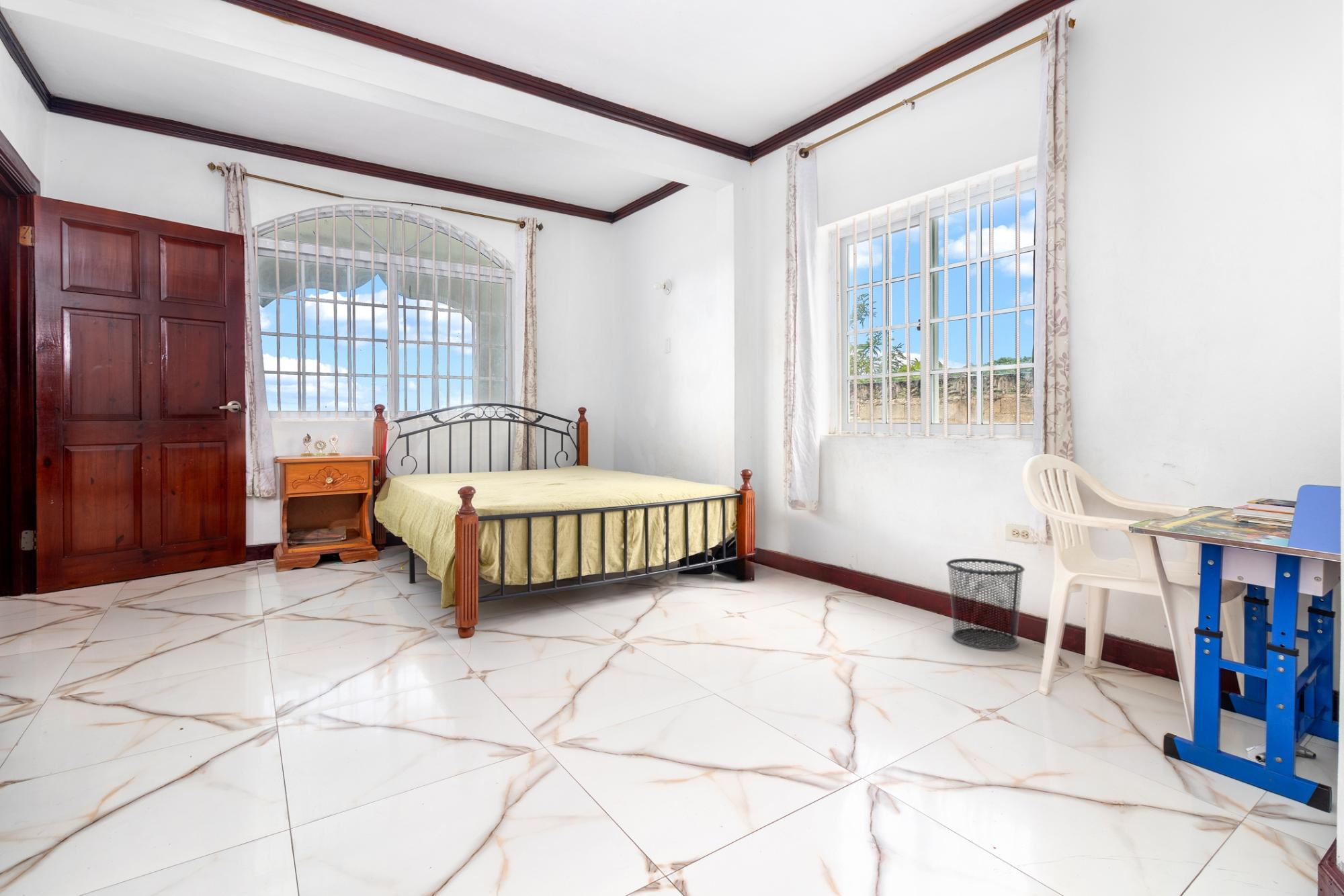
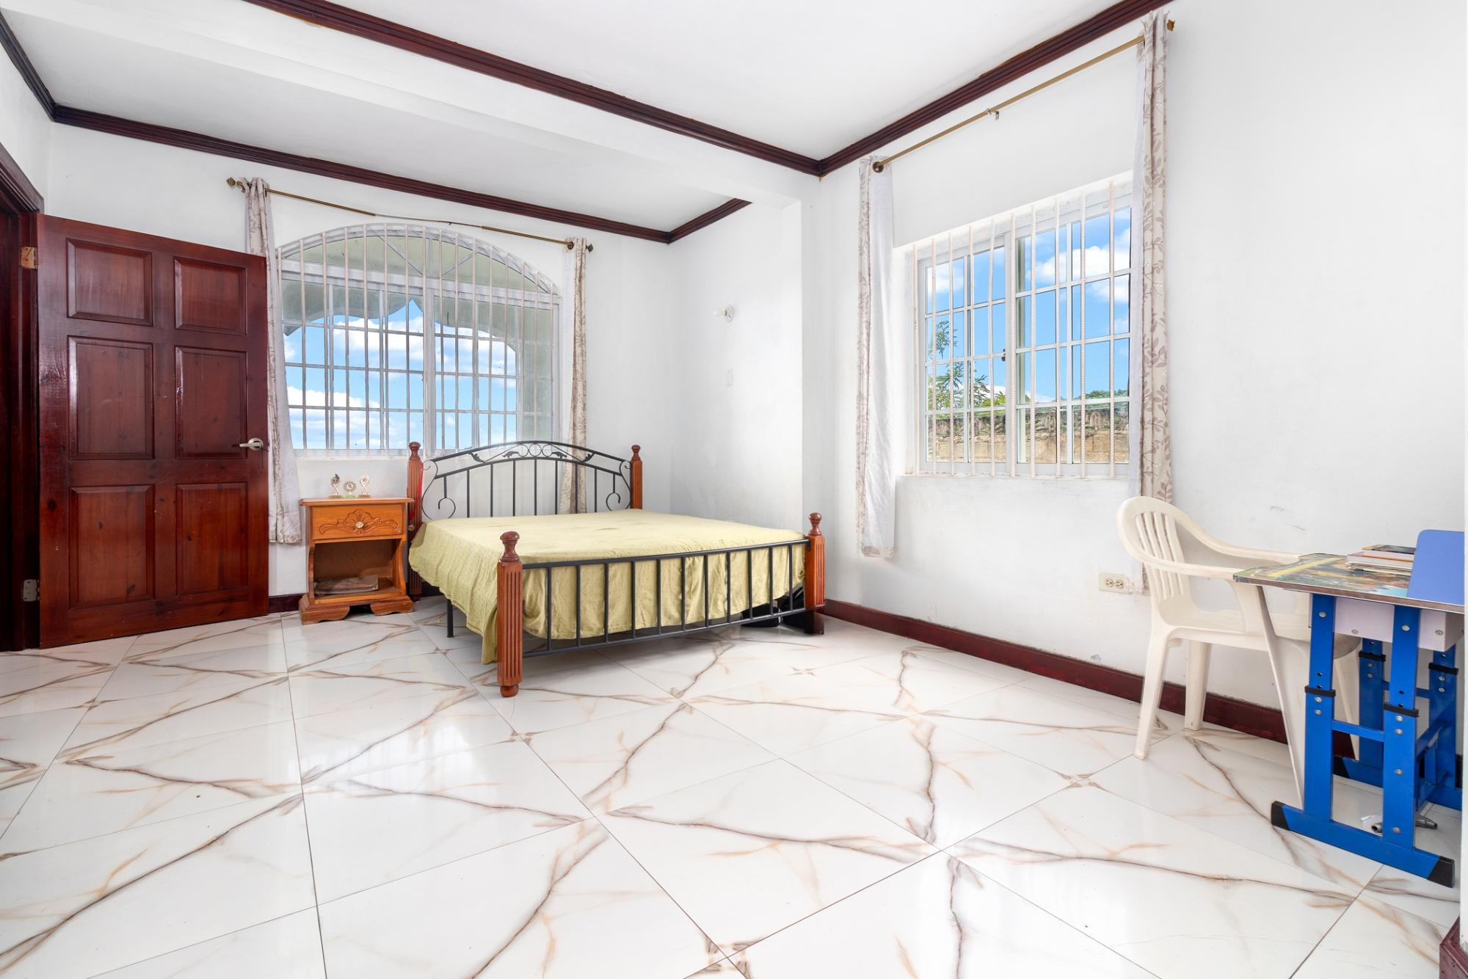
- waste bin (984, 602)
